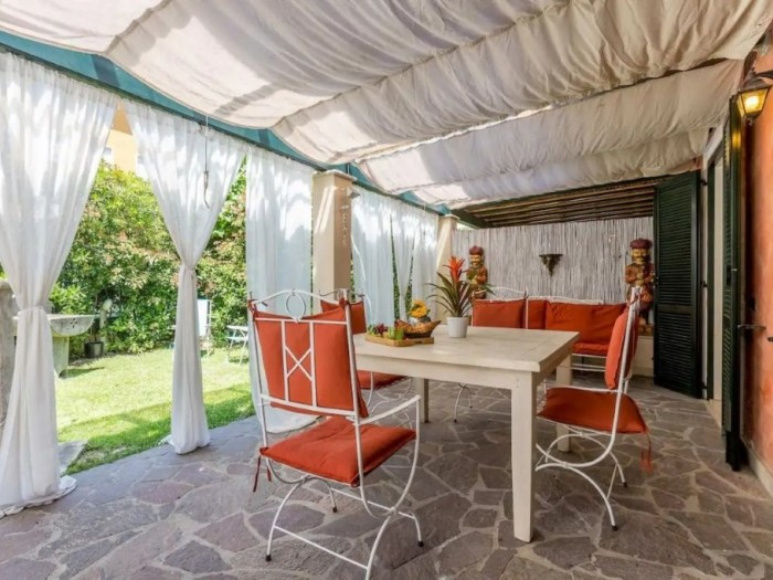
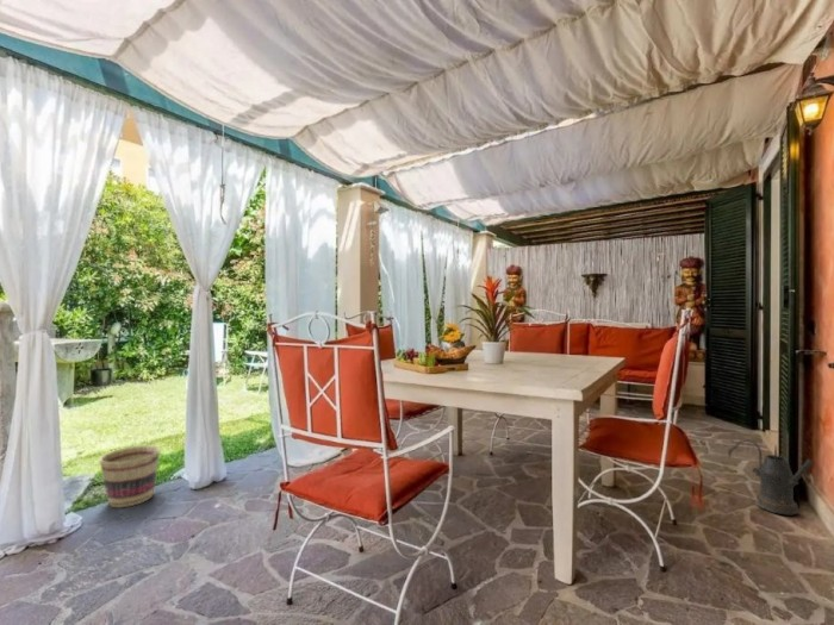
+ basket (131, 475)
+ watering can (767, 474)
